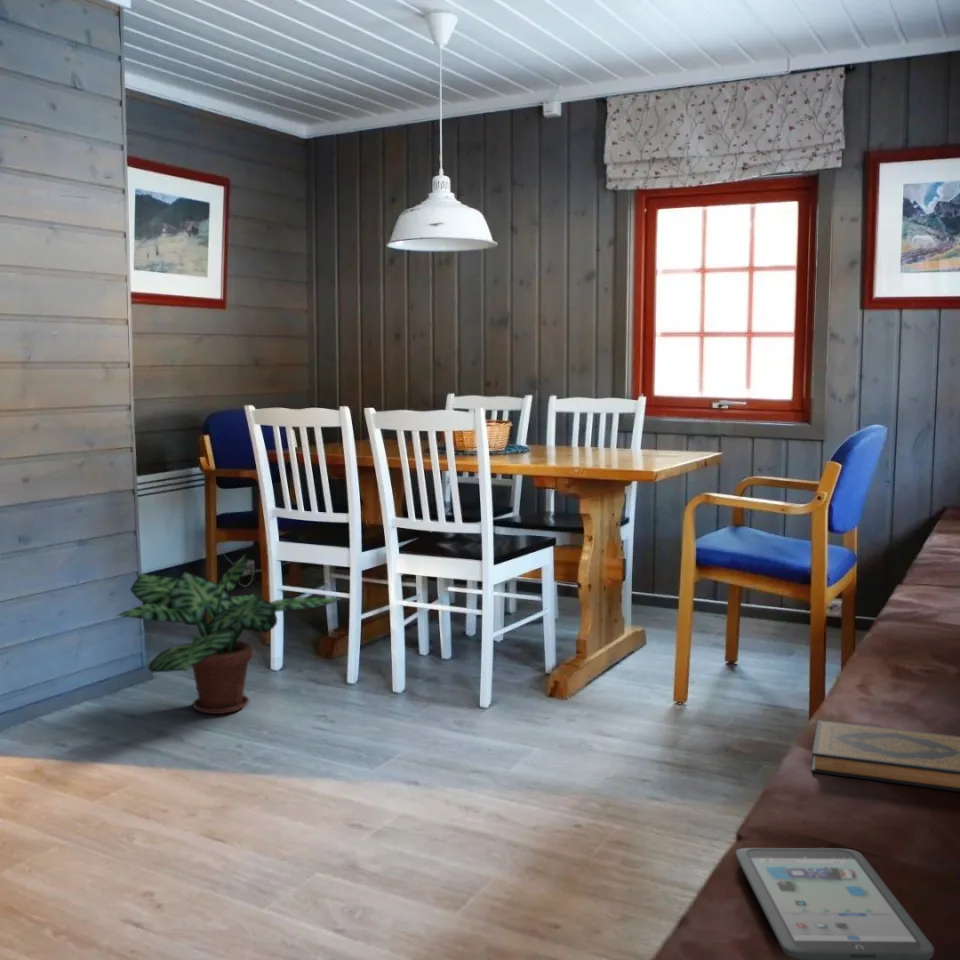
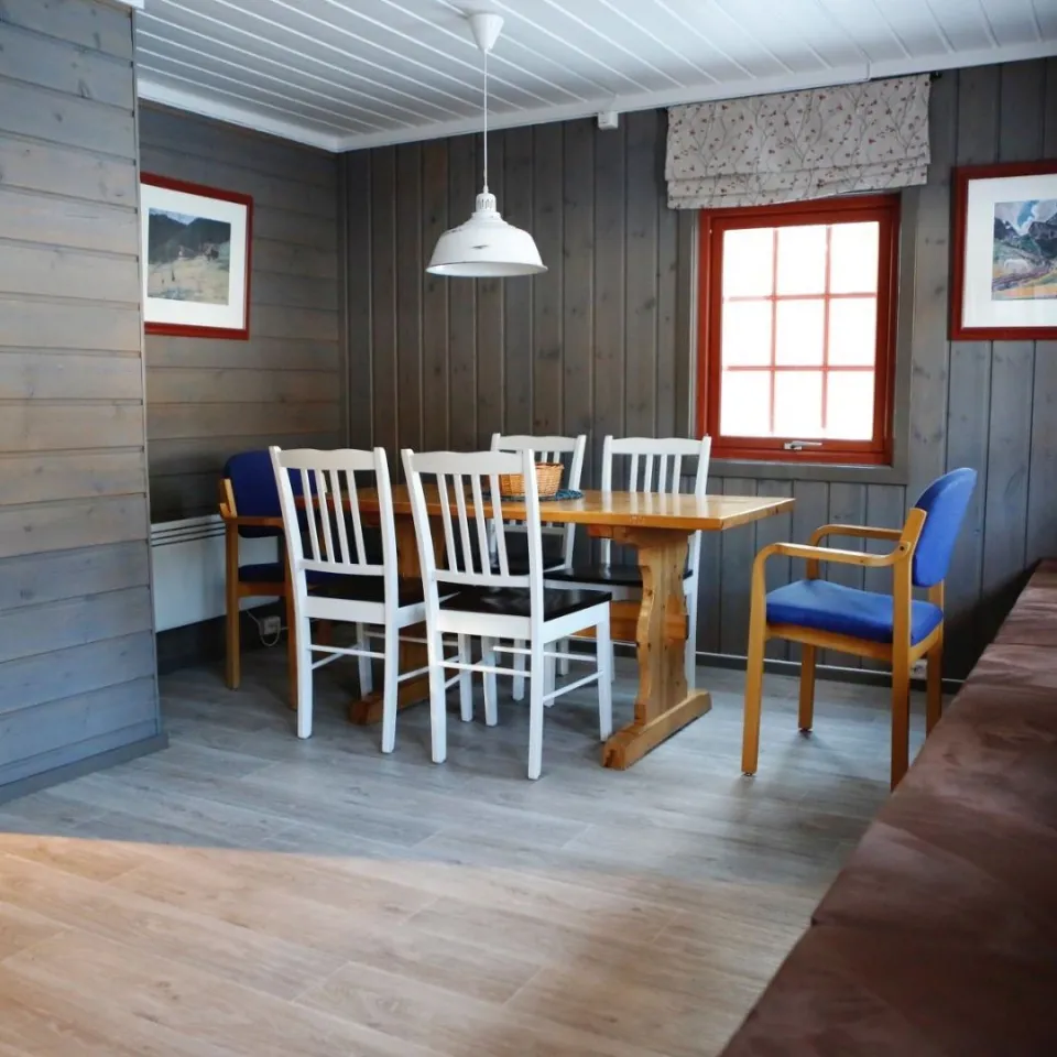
- tablet (825, 900)
- hardback book (896, 754)
- potted plant (206, 627)
